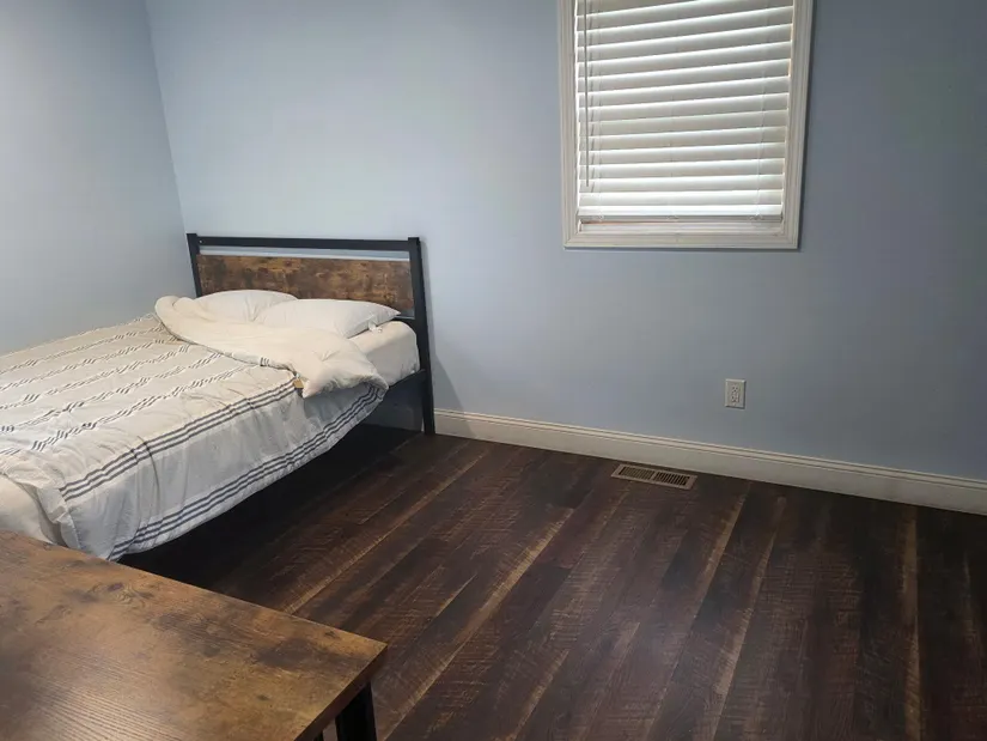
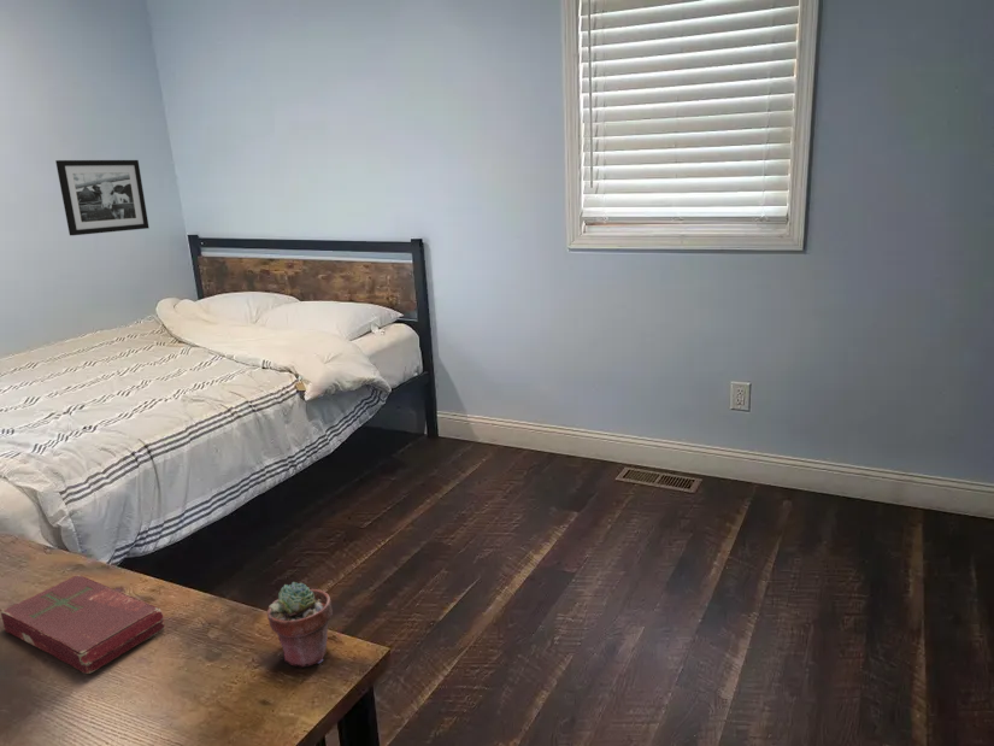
+ book (83, 619)
+ potted succulent (300, 619)
+ picture frame (105, 196)
